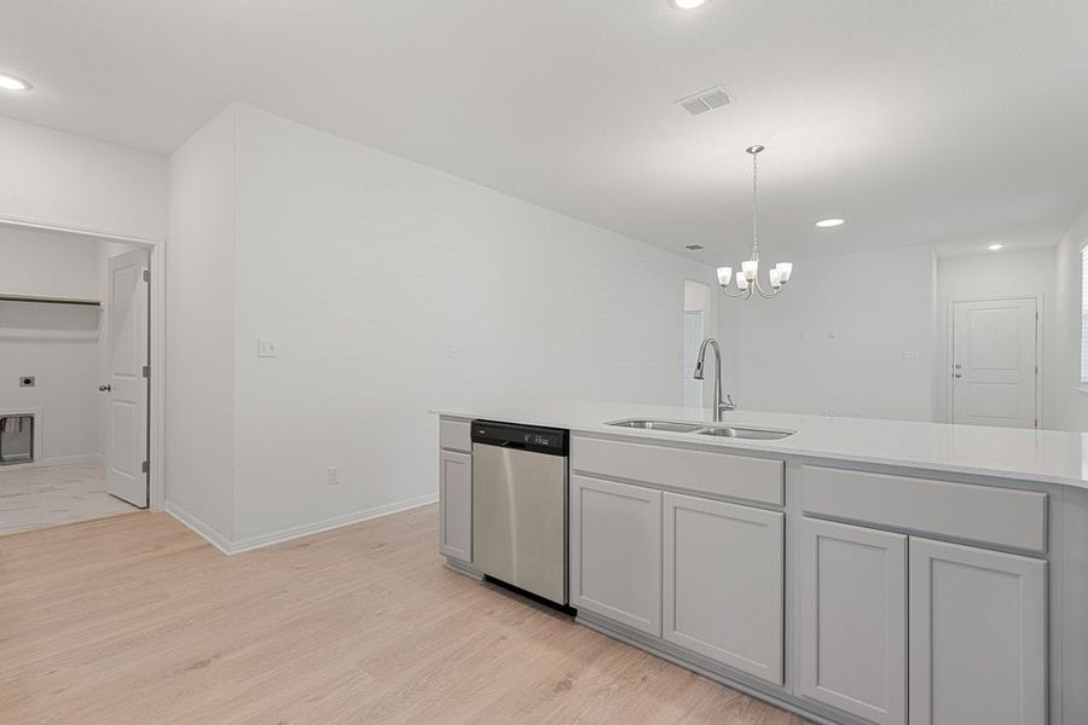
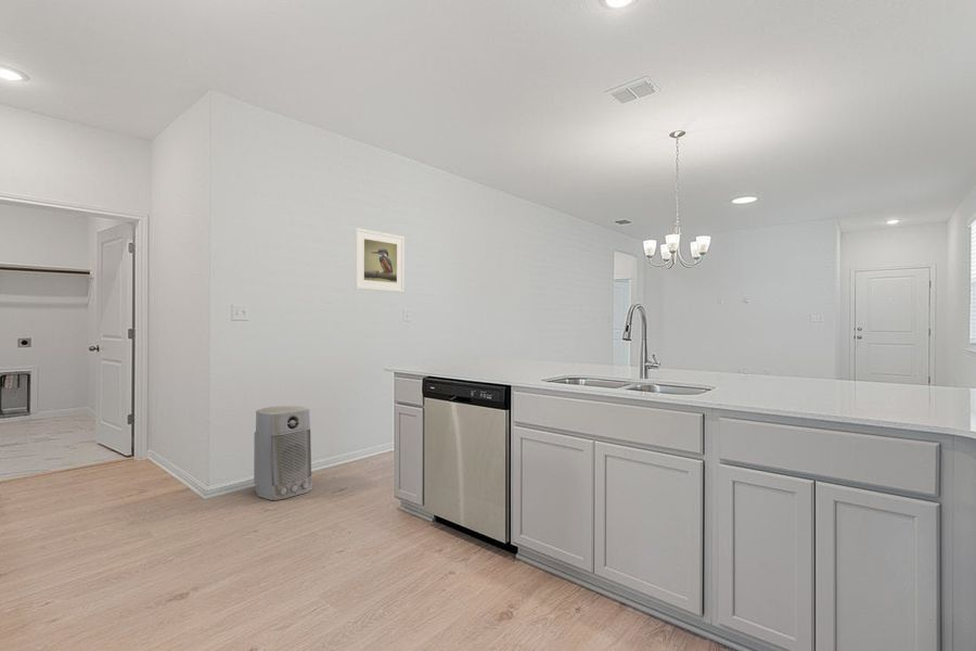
+ air purifier (282, 449)
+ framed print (381, 261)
